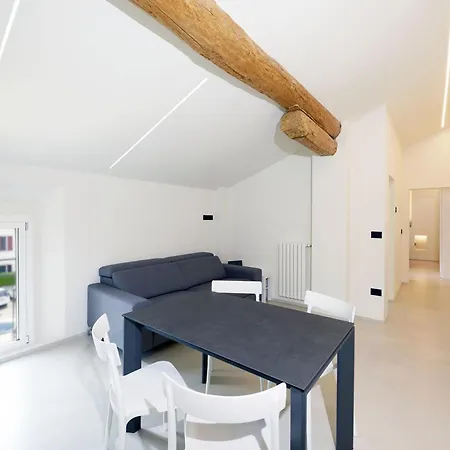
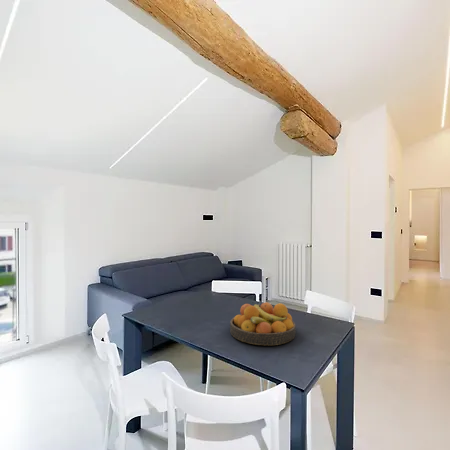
+ fruit bowl (262, 317)
